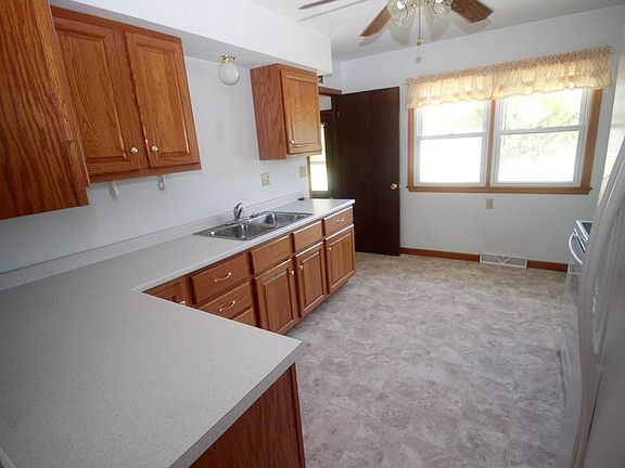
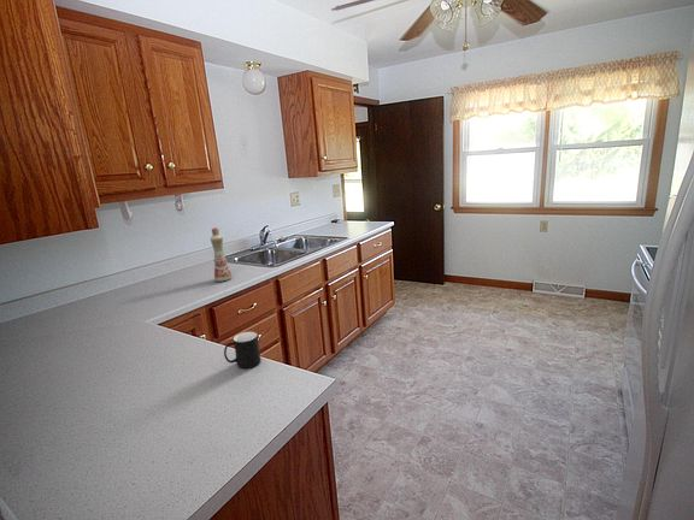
+ bottle (219, 253)
+ cup (241, 350)
